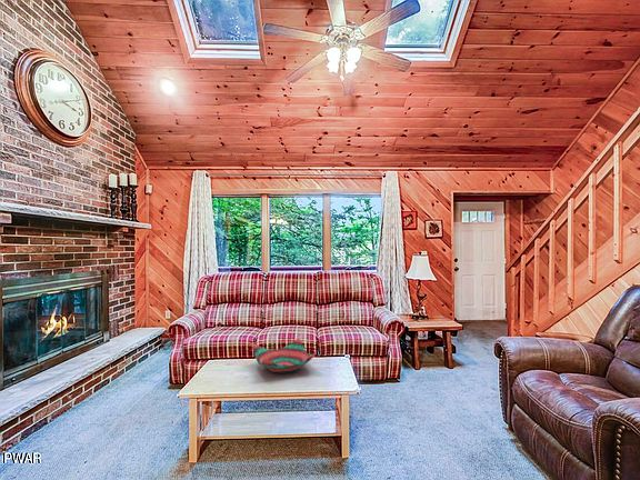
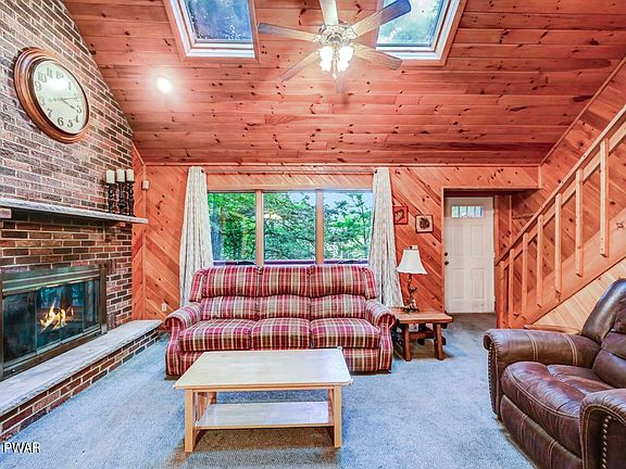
- decorative bowl (283, 358)
